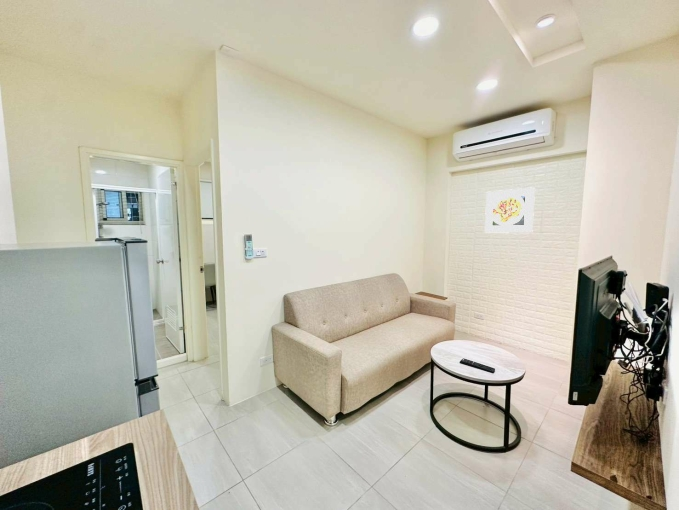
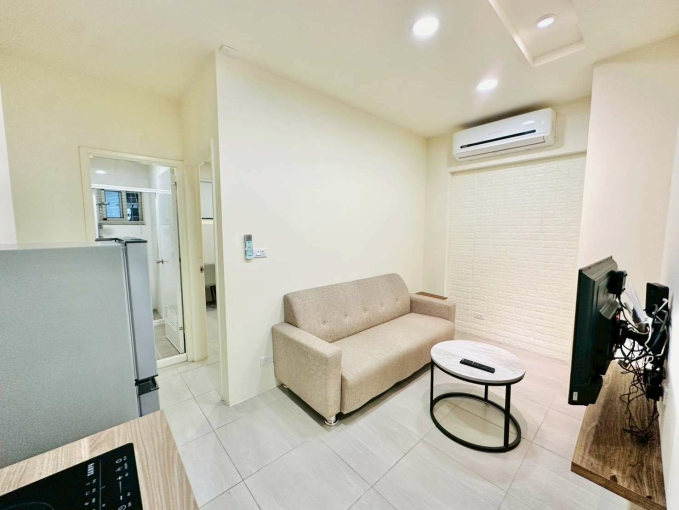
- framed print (508, 211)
